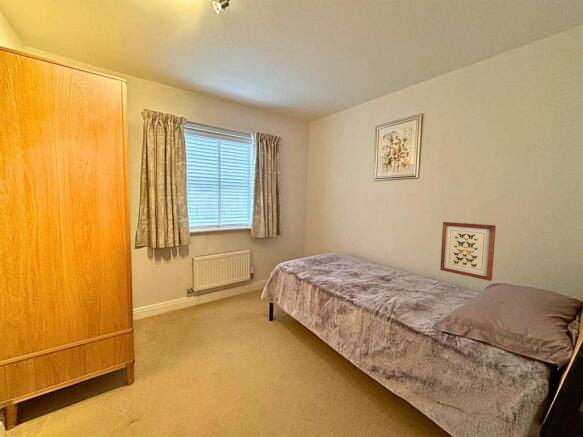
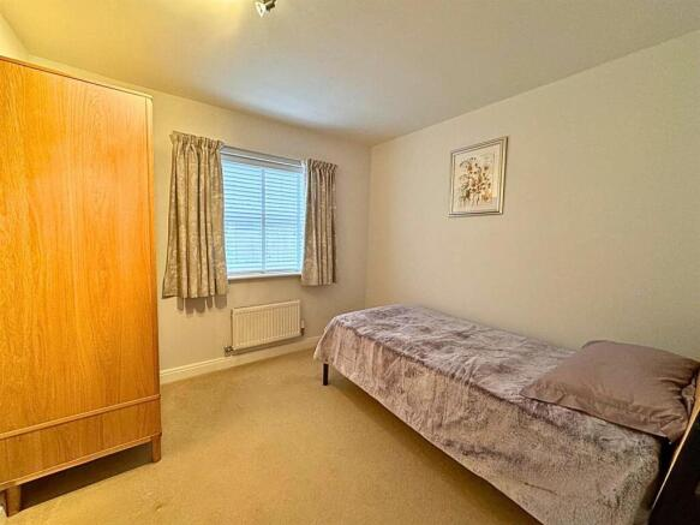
- wall art (466, 249)
